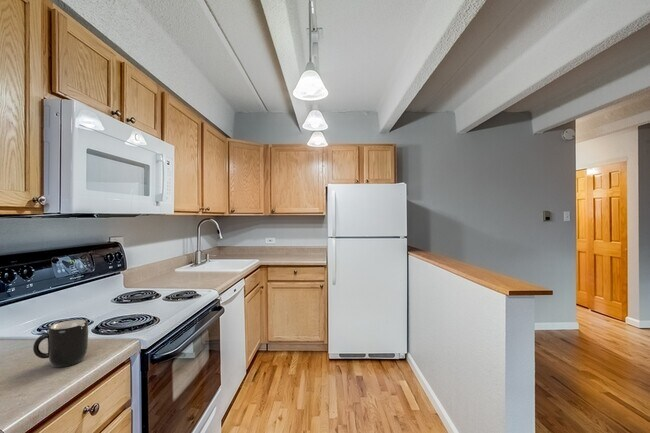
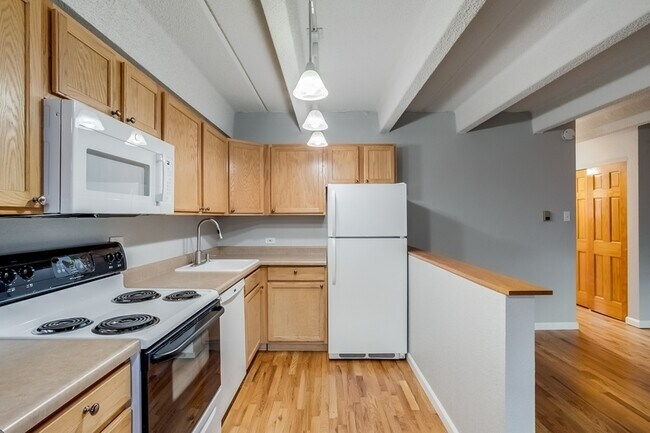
- mug (61, 343)
